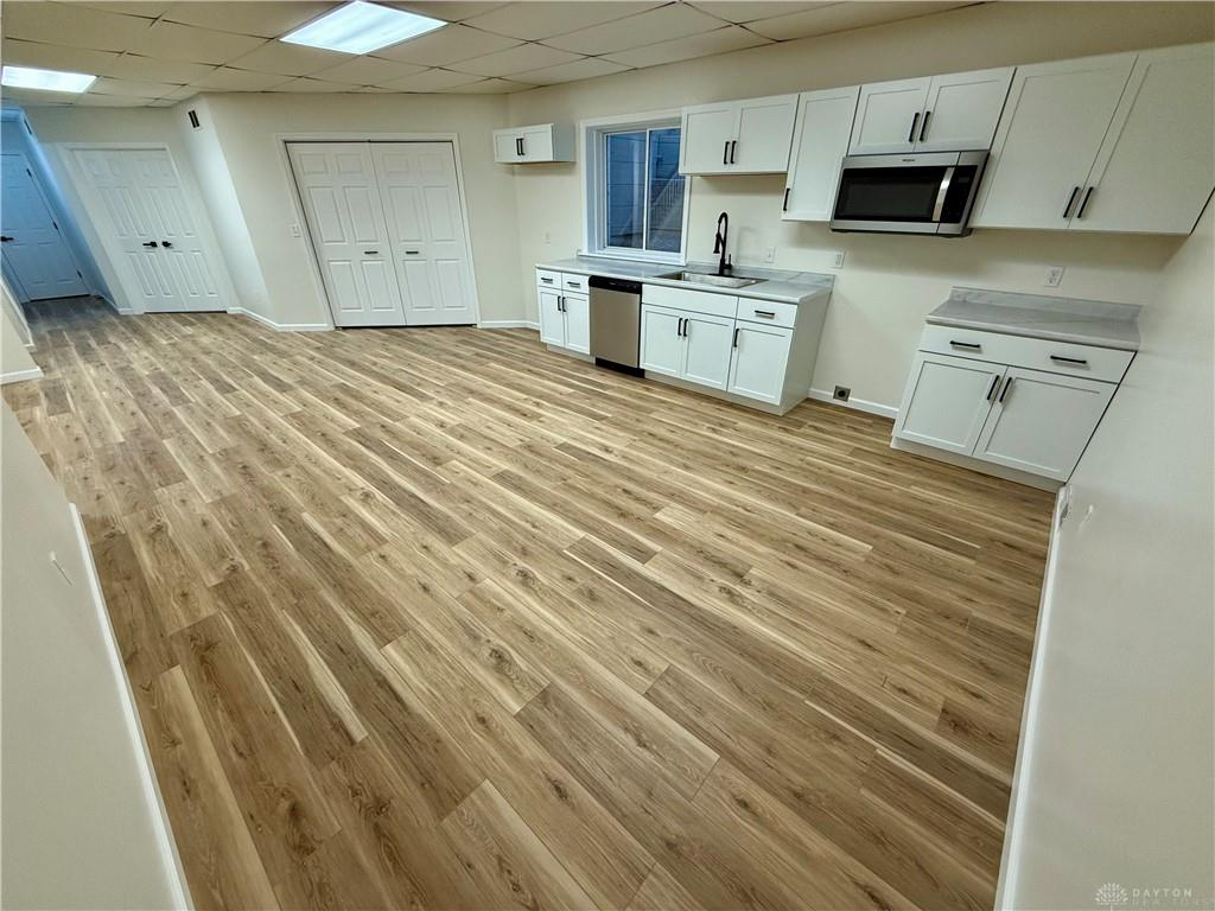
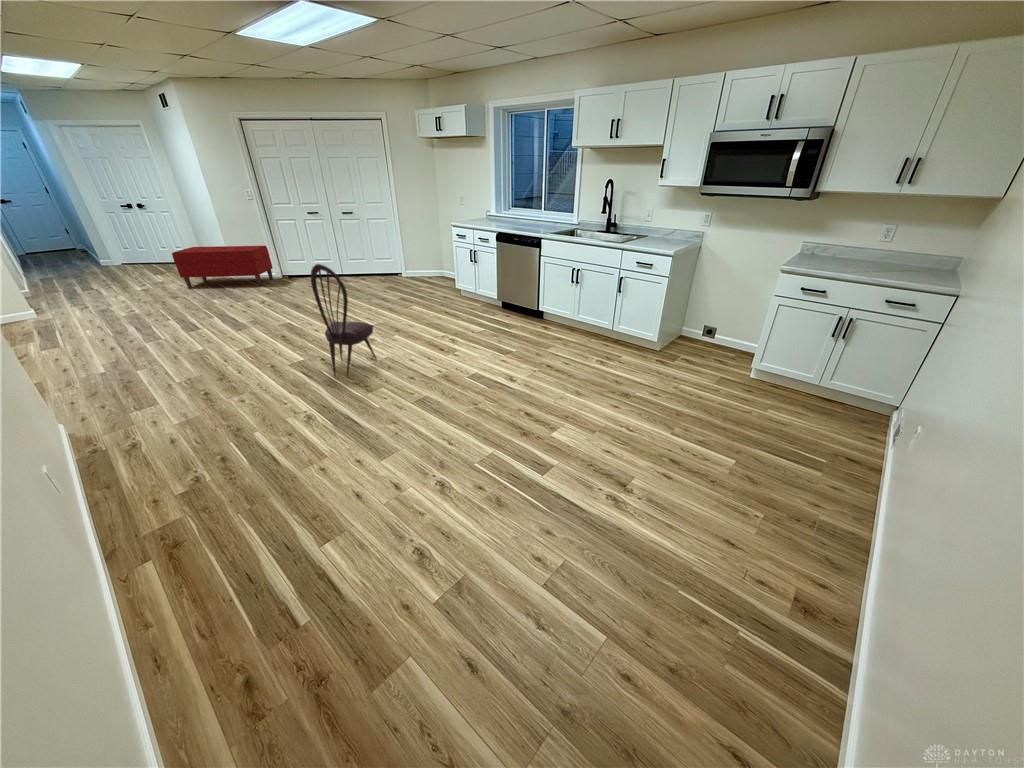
+ bench (226, 266)
+ dining chair (343, 318)
